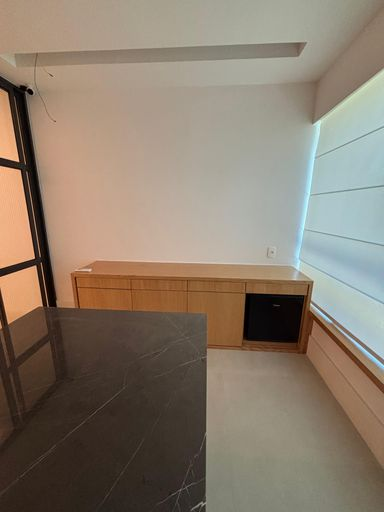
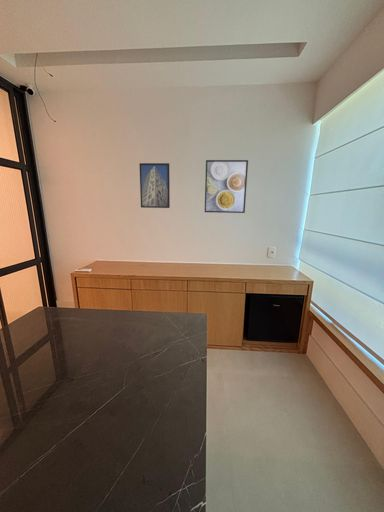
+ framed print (225, 187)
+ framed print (154, 186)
